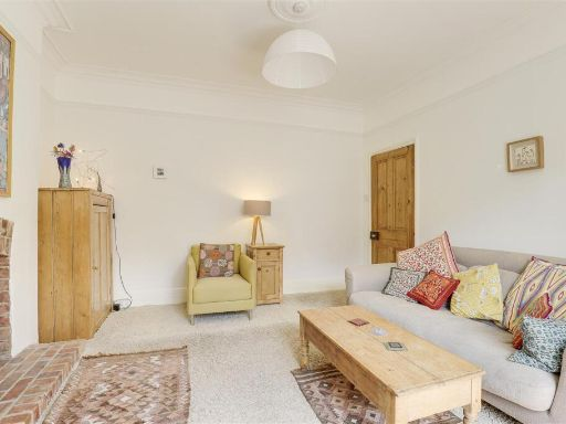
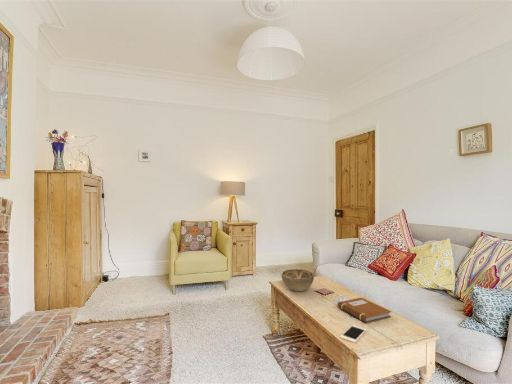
+ cell phone (353, 333)
+ decorative bowl (297, 281)
+ notebook (362, 309)
